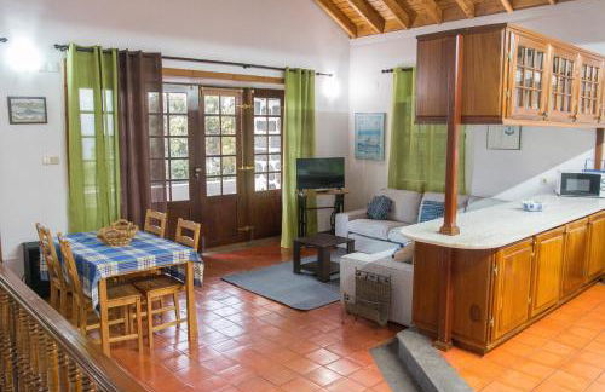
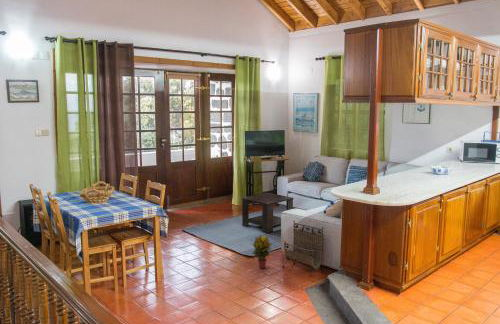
+ potted plant (262, 251)
